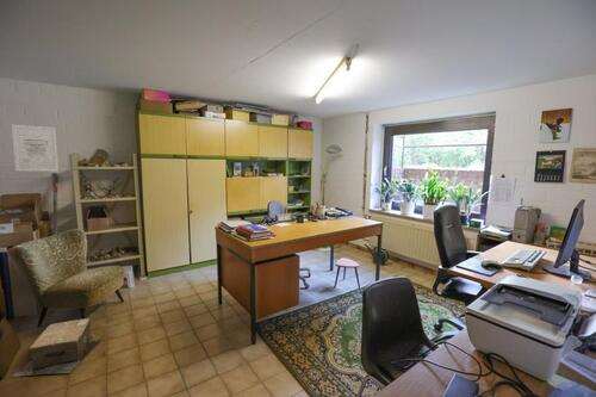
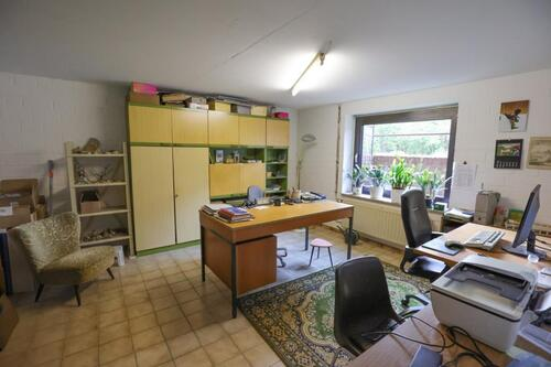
- cardboard box (62, 343)
- wall art (36, 148)
